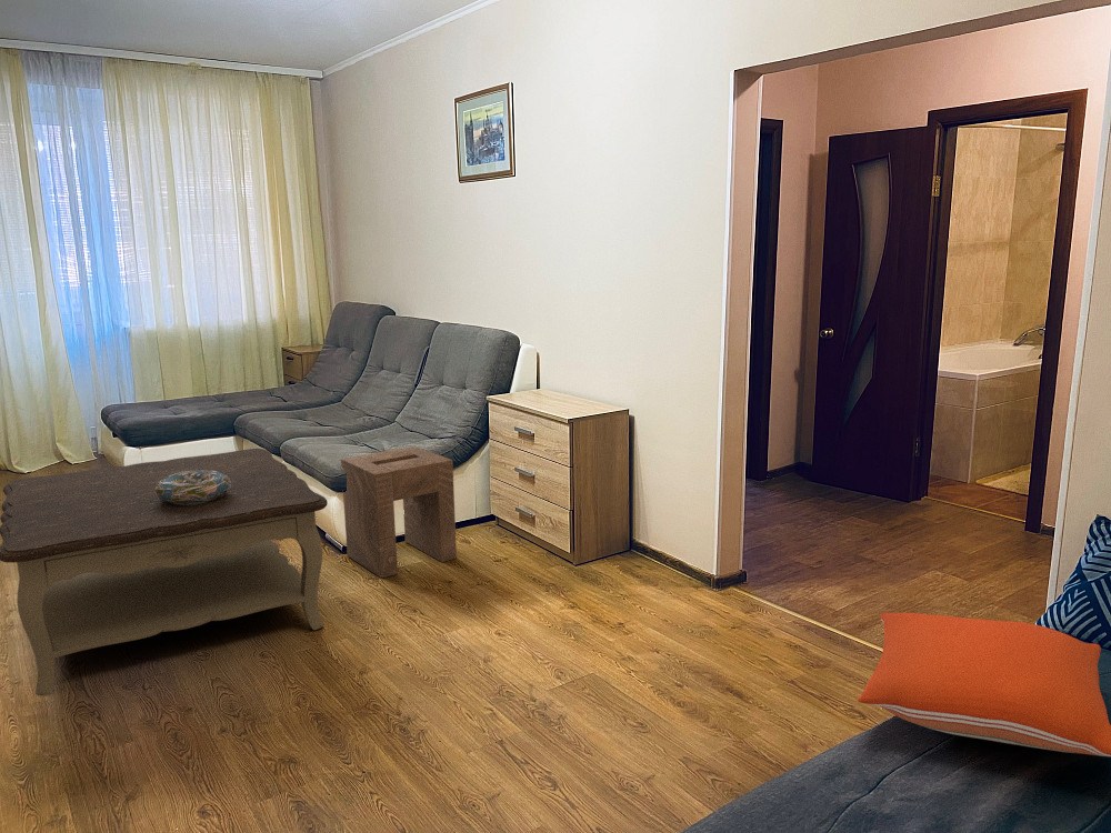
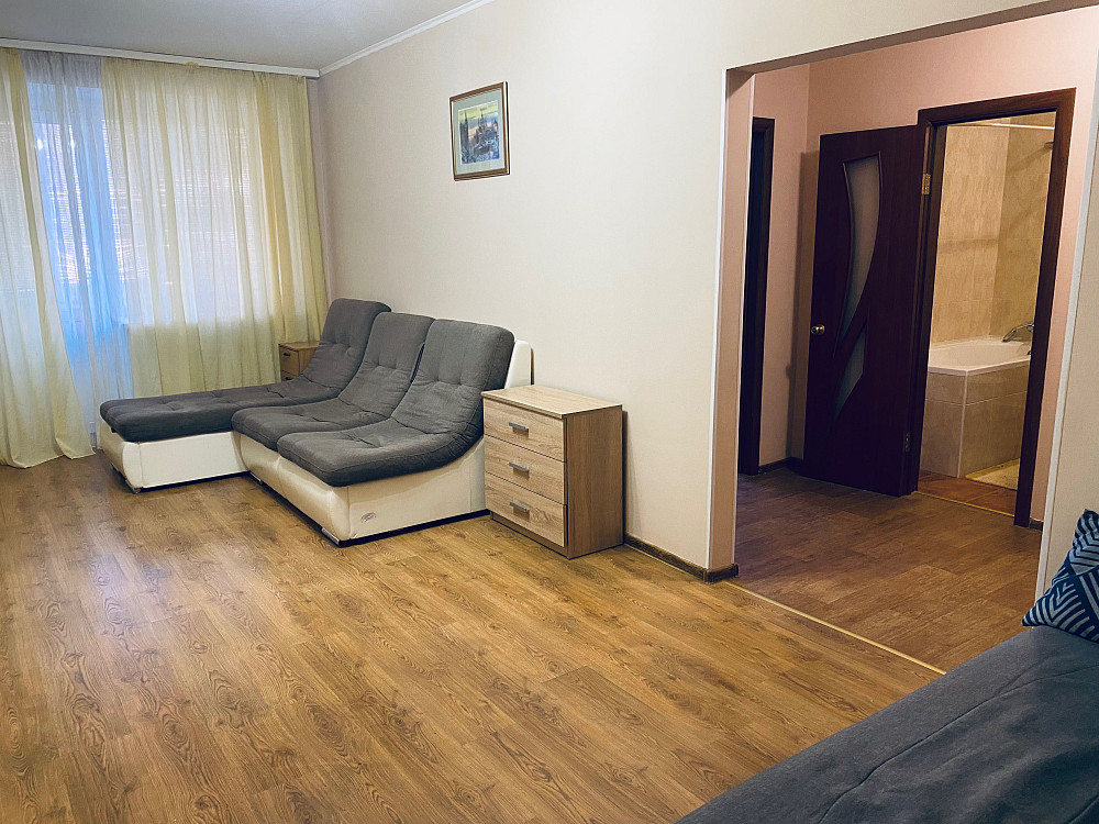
- coffee table (166, 551)
- pillow (982, 674)
- stool (403, 509)
- decorative bowl (193, 486)
